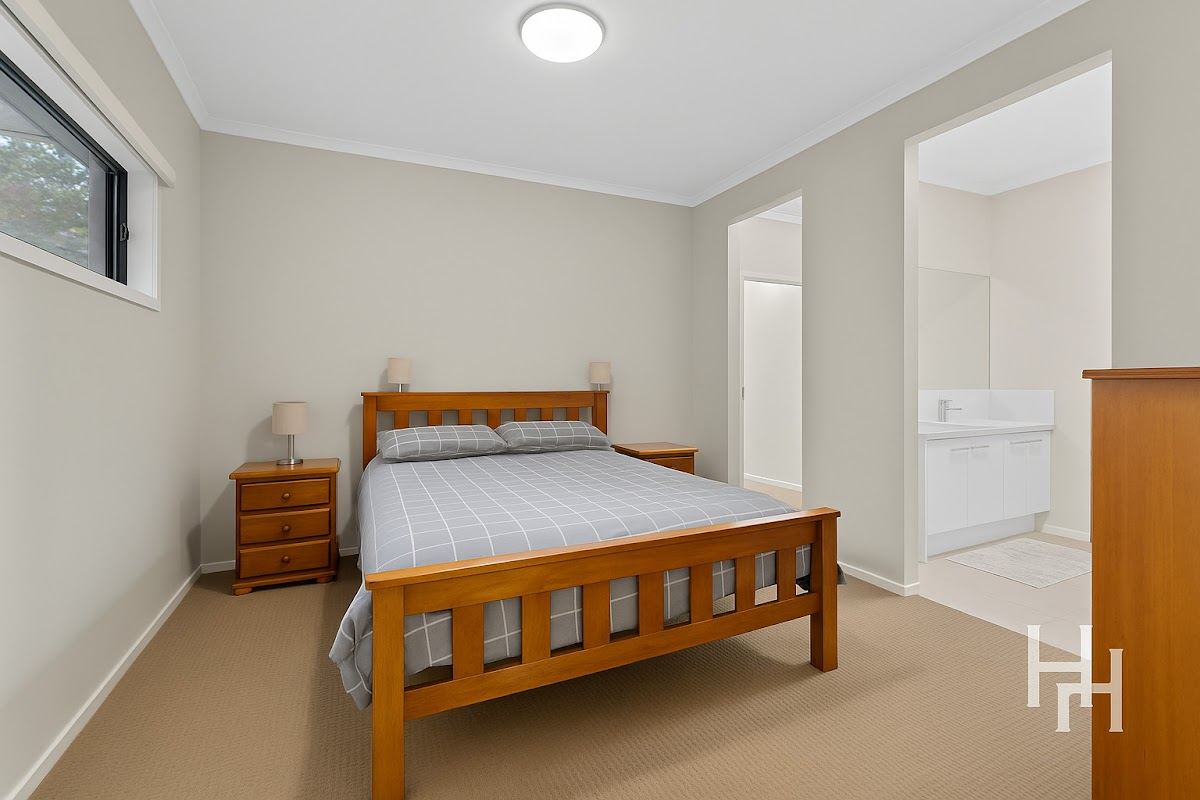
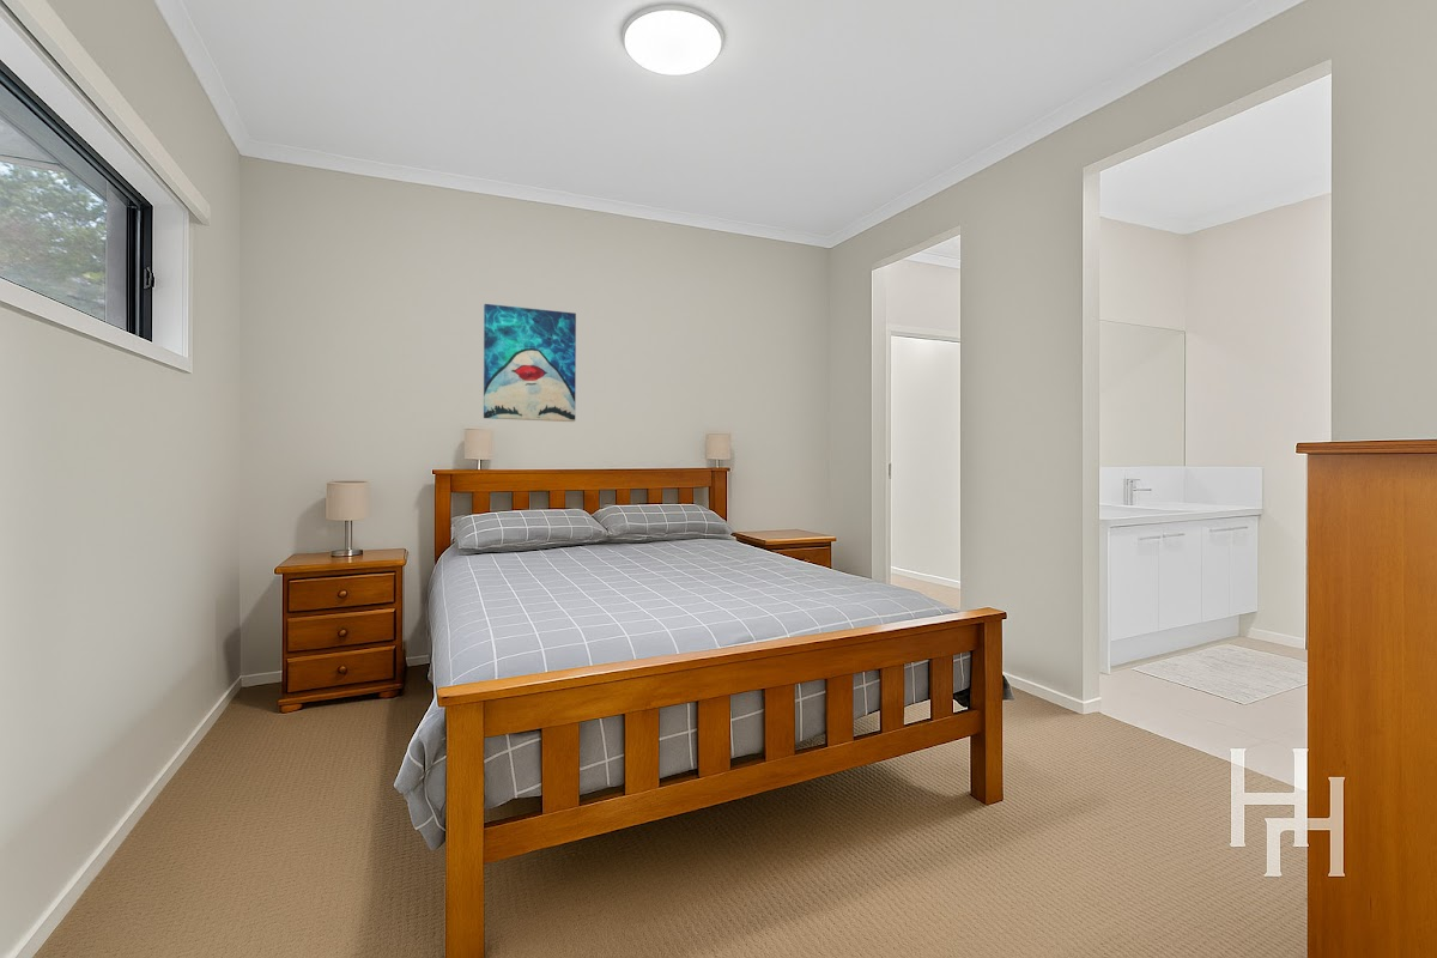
+ wall art (530, 364)
